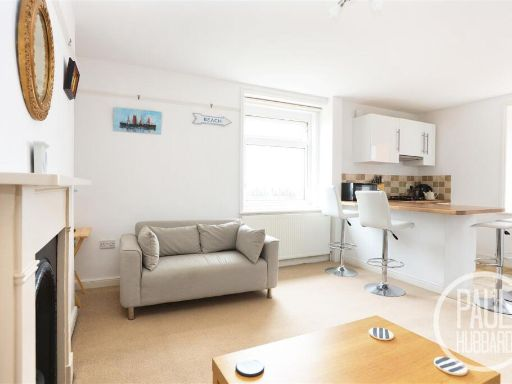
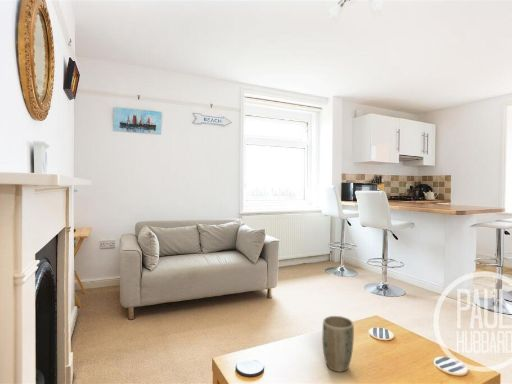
+ plant pot (337, 343)
